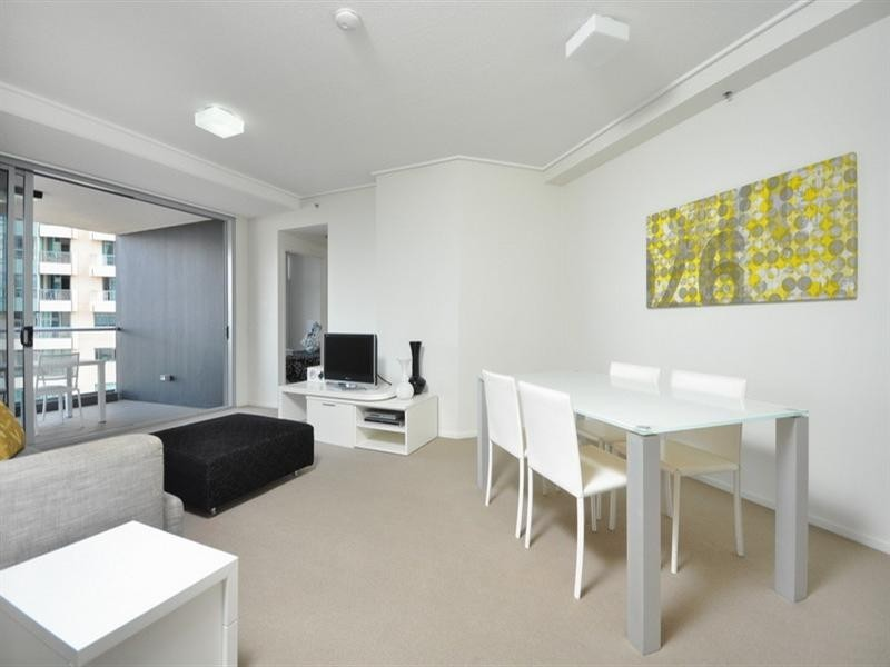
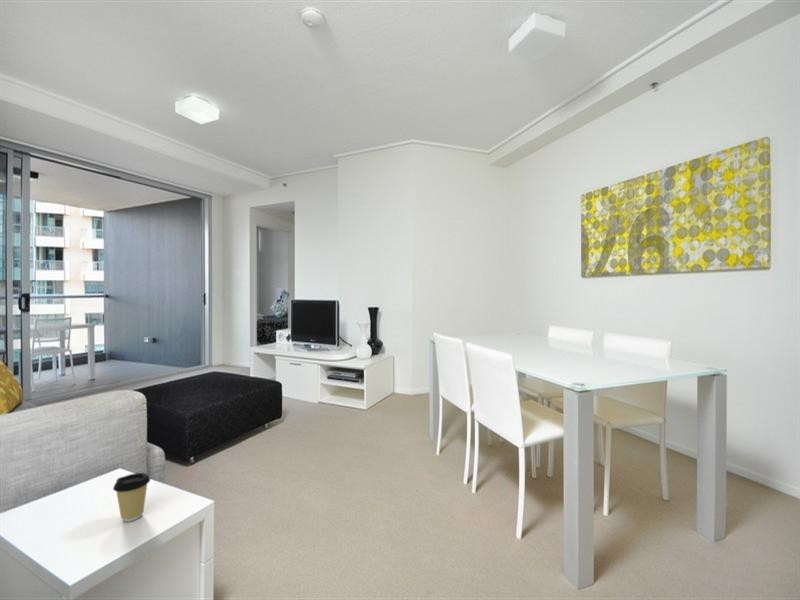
+ coffee cup (132, 496)
